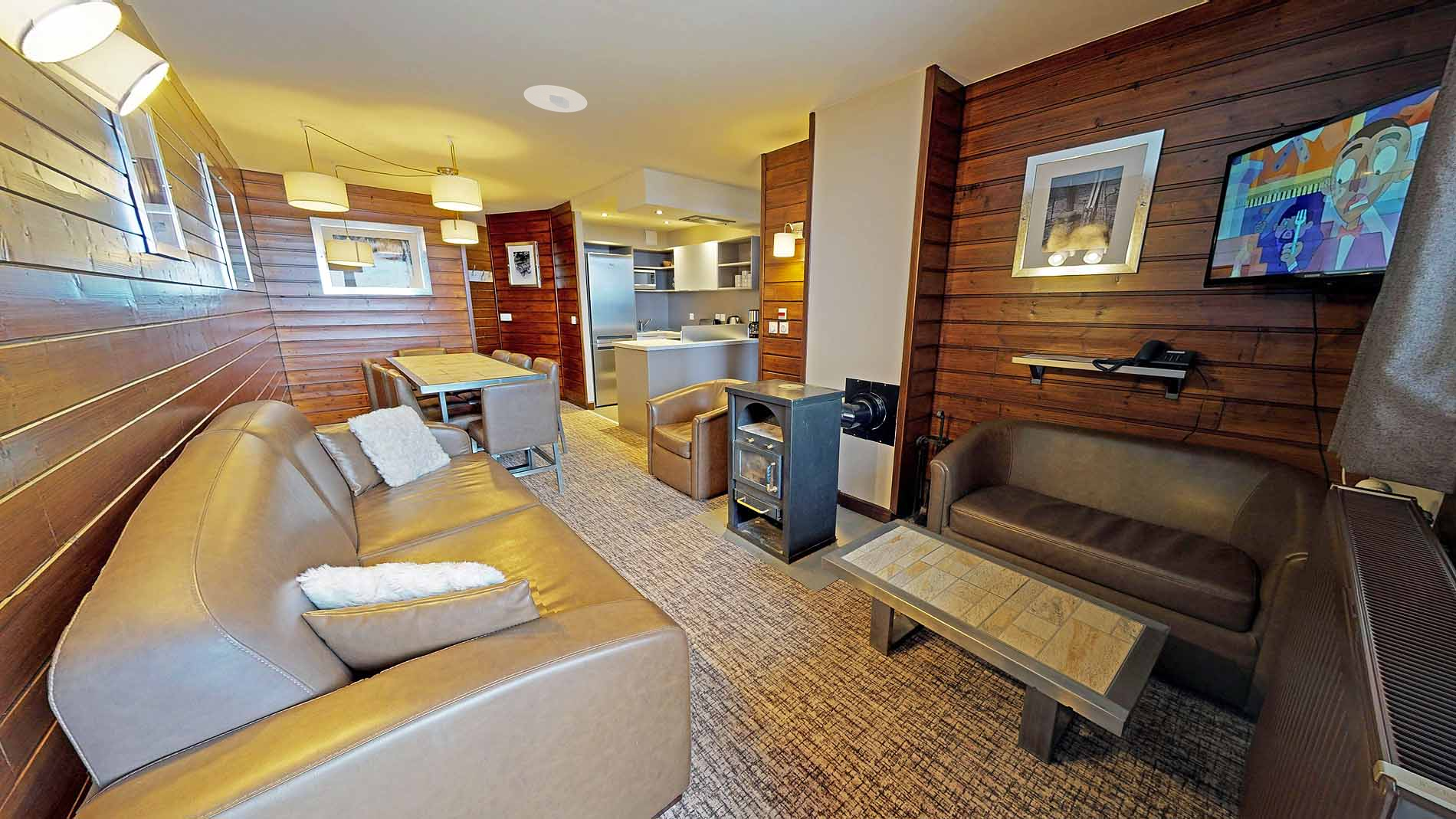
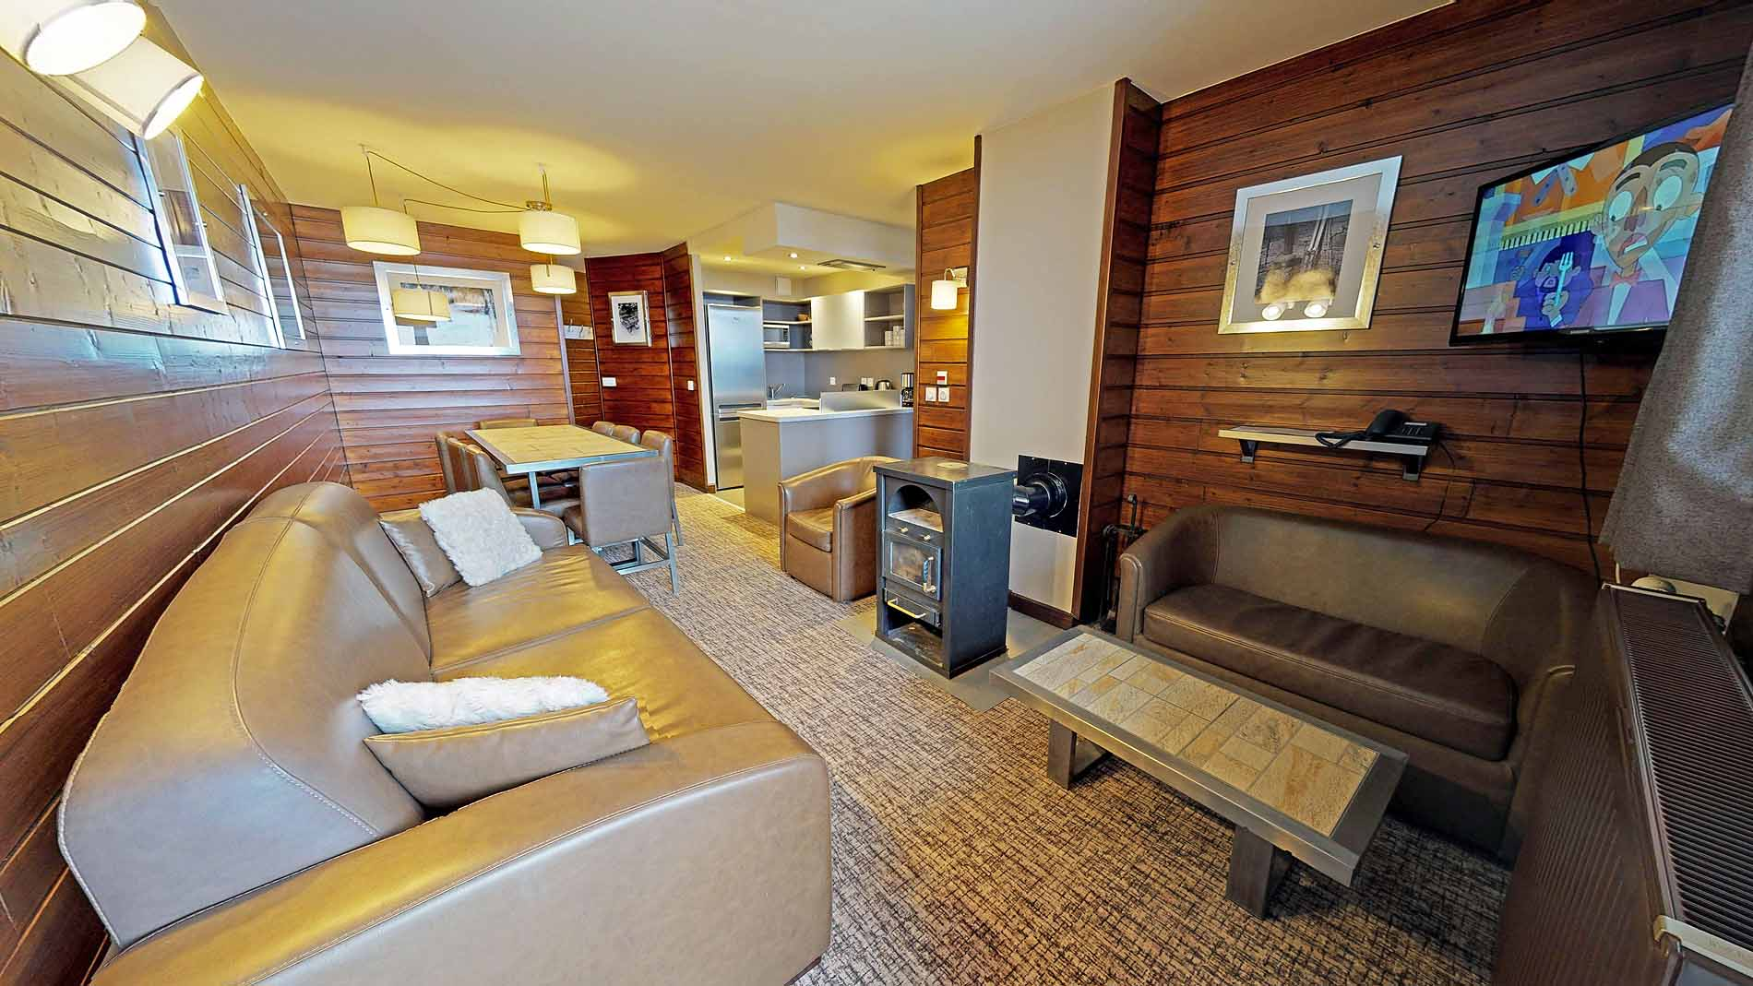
- recessed light (556, 96)
